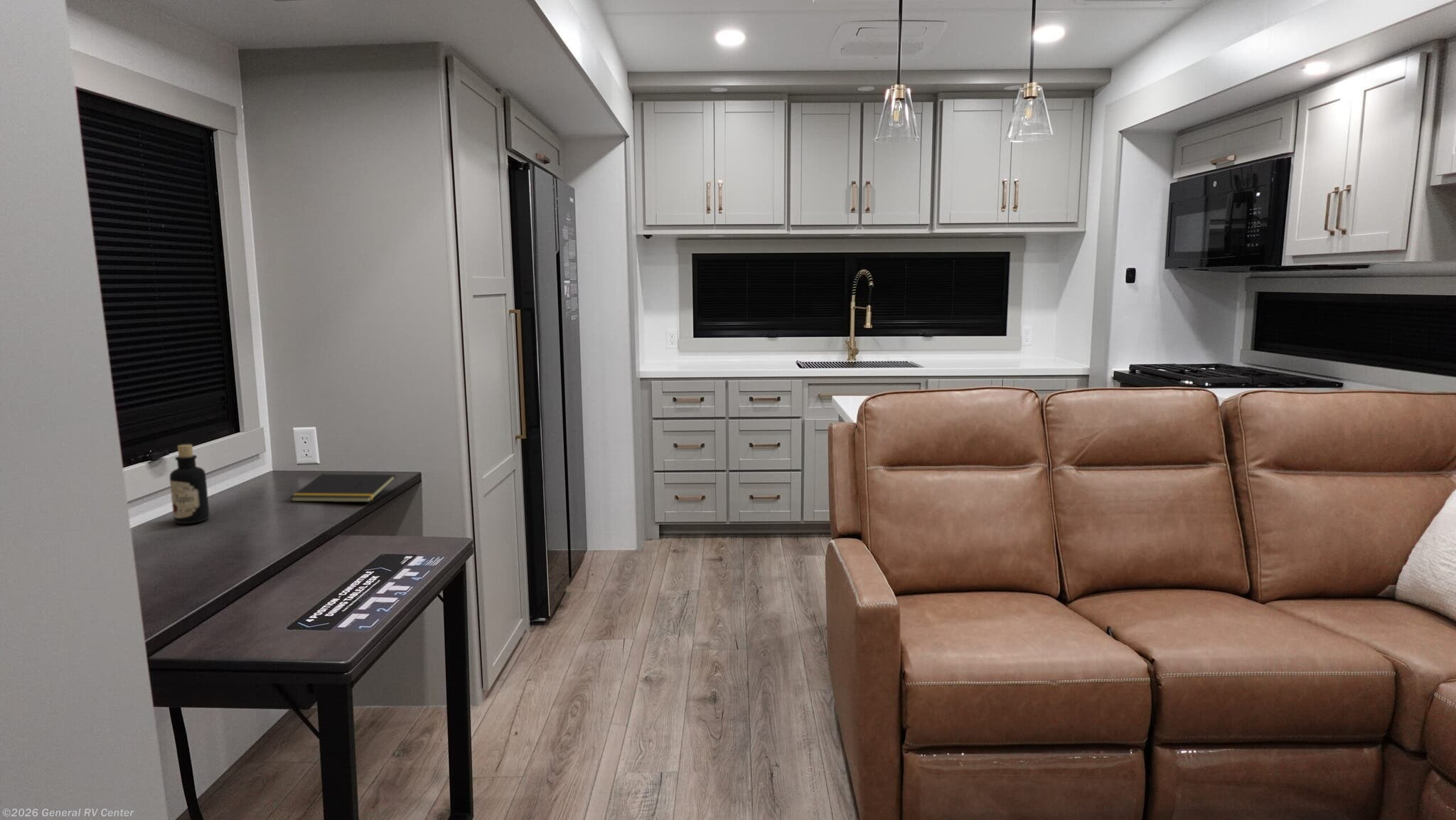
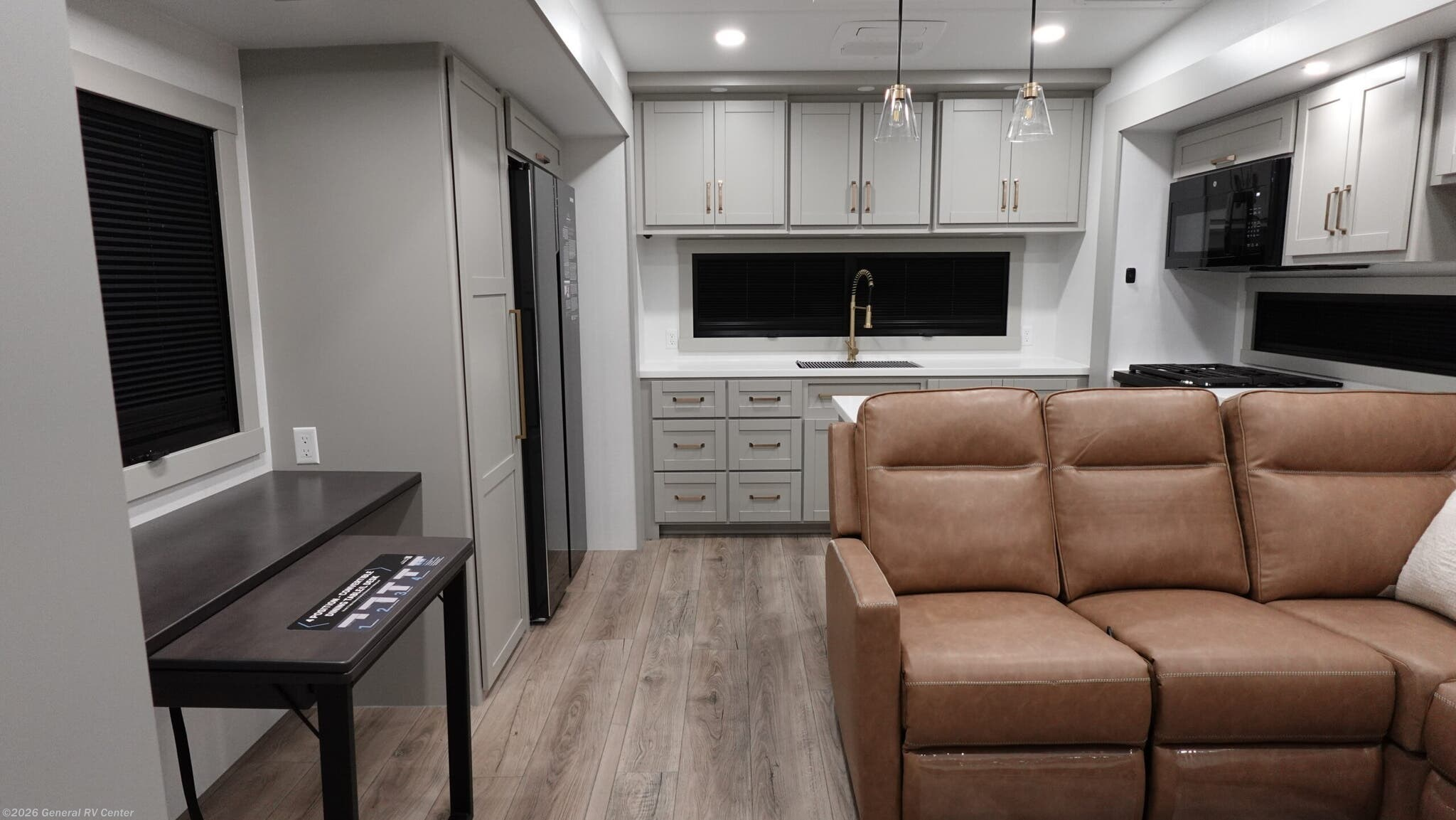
- bottle (188, 483)
- notepad (344, 487)
